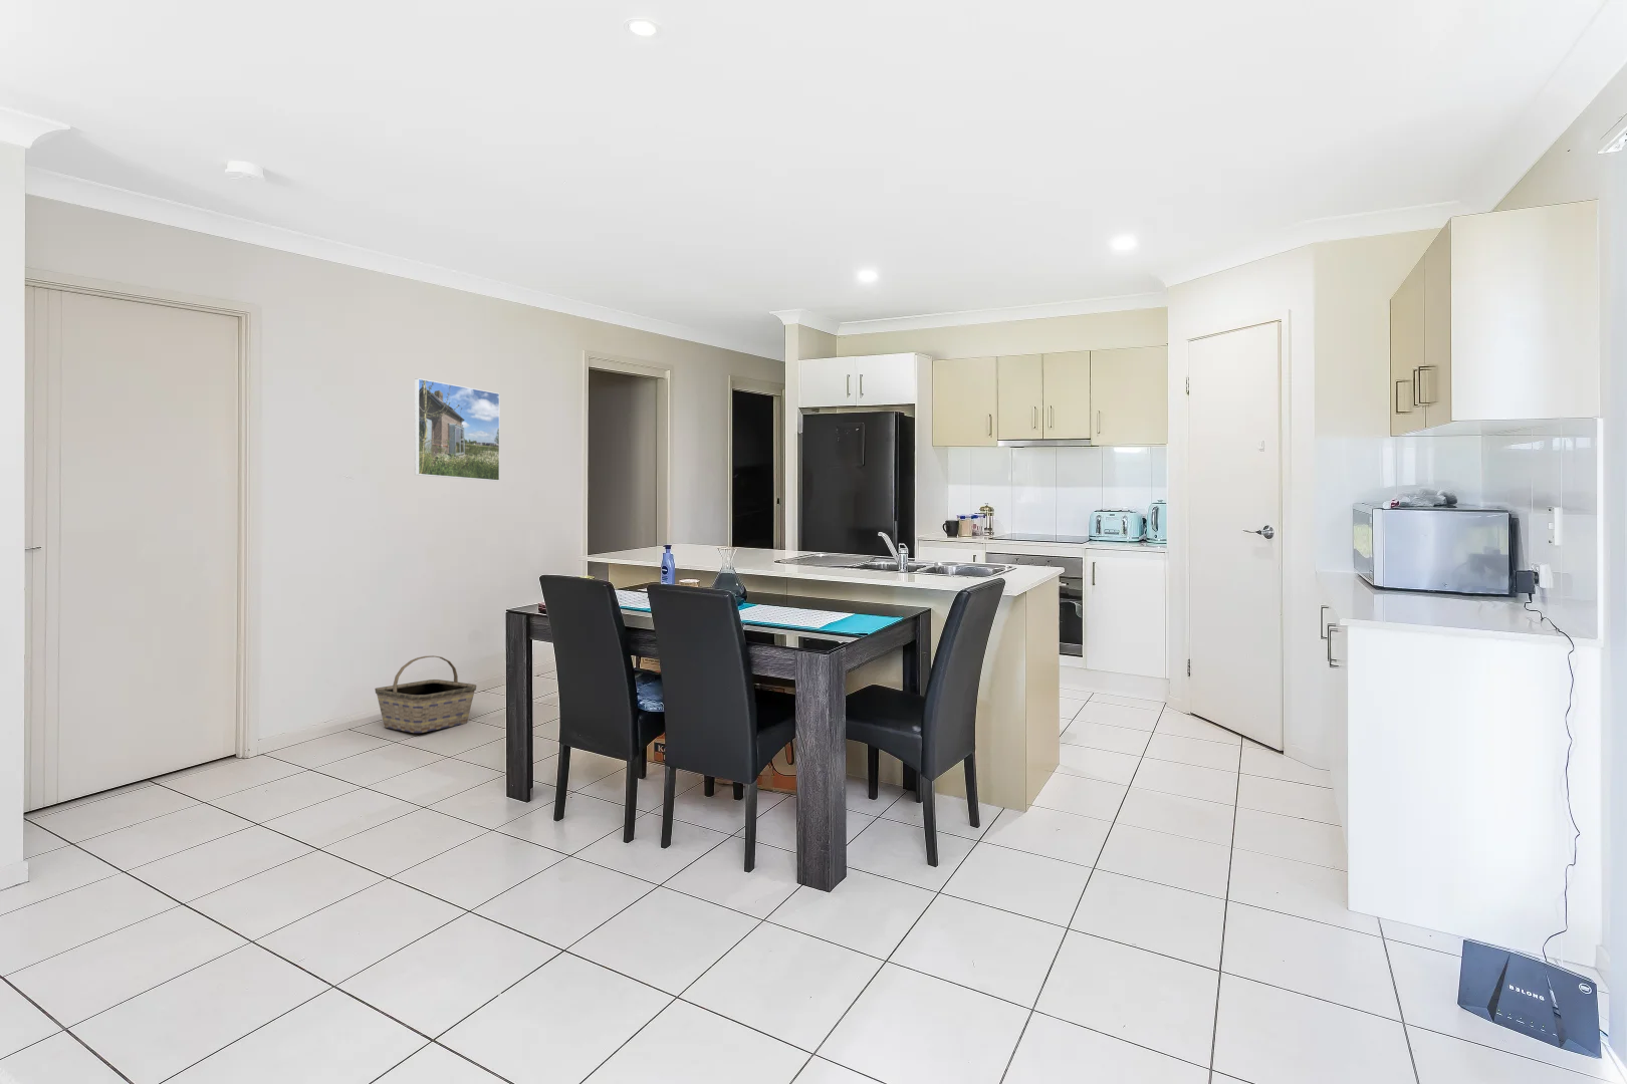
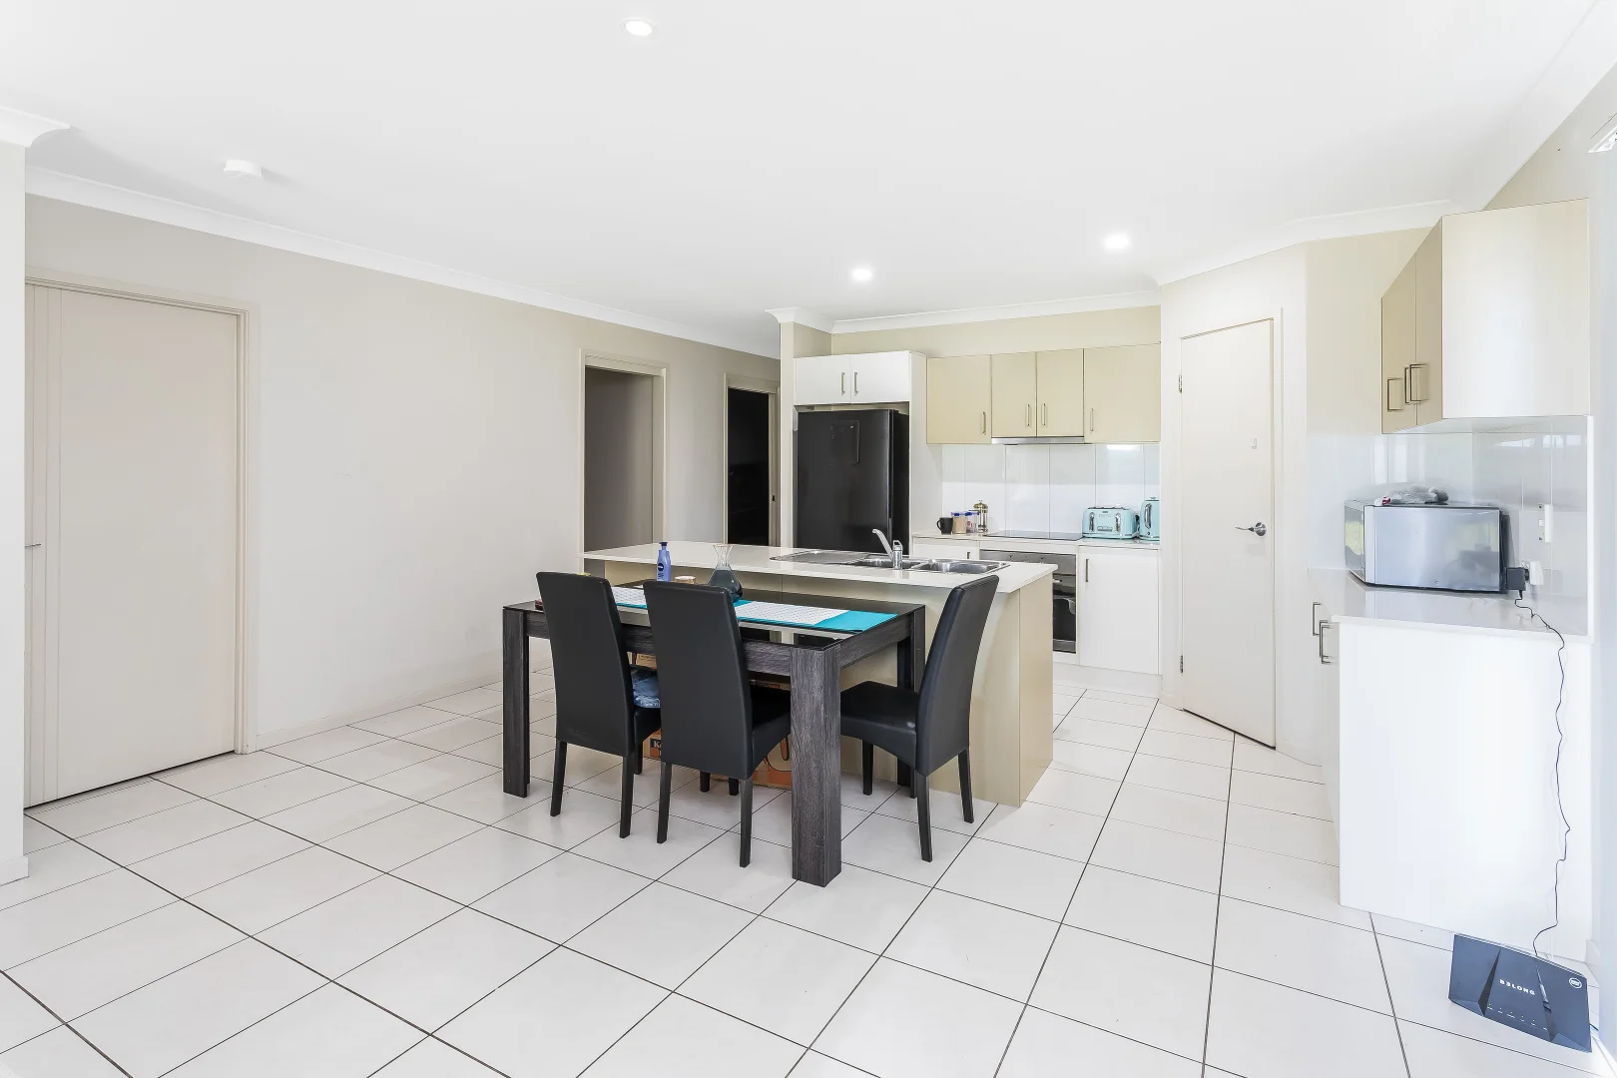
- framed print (459, 432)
- basket (426, 690)
